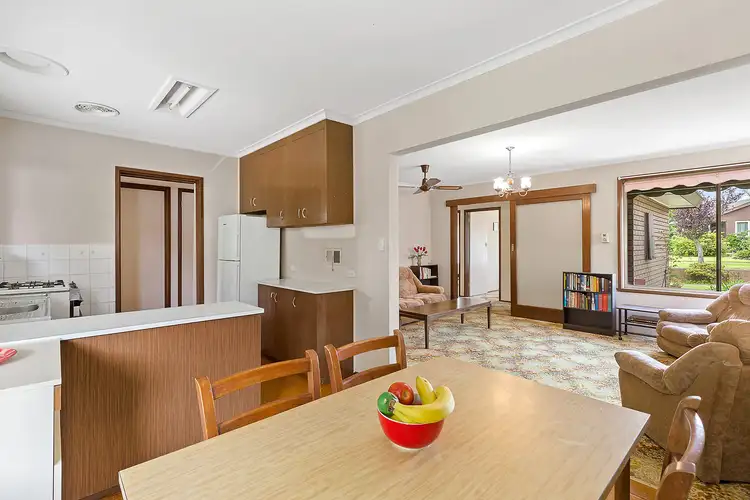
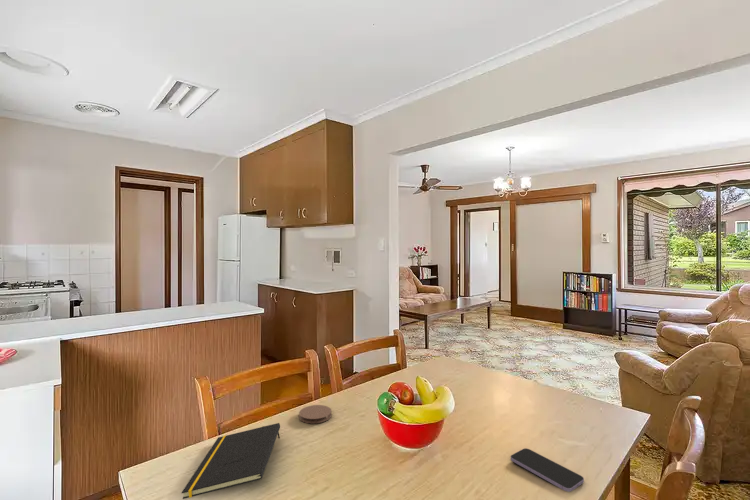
+ coaster (315, 413)
+ smartphone (545, 468)
+ notepad (237, 455)
